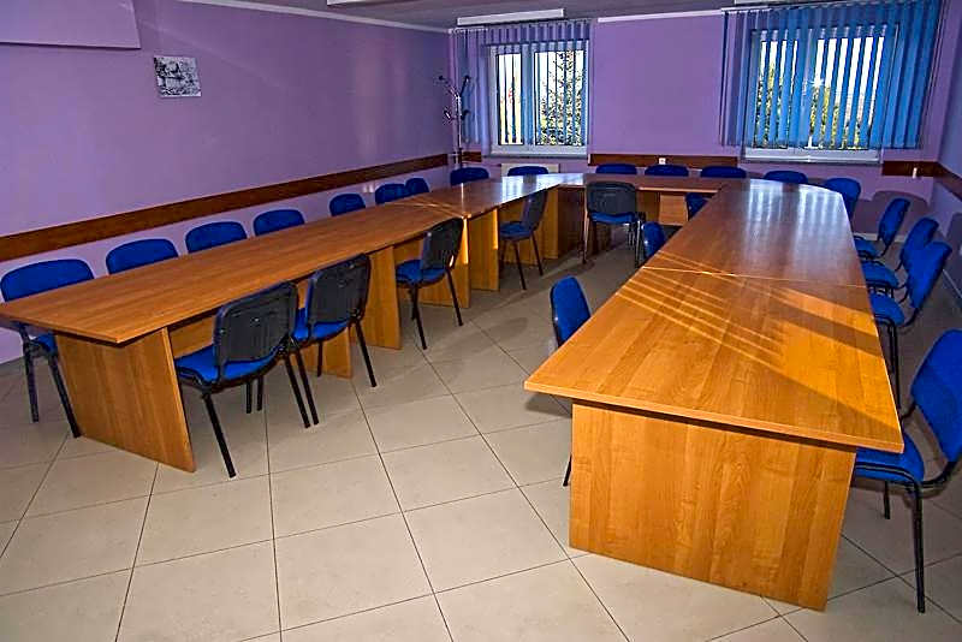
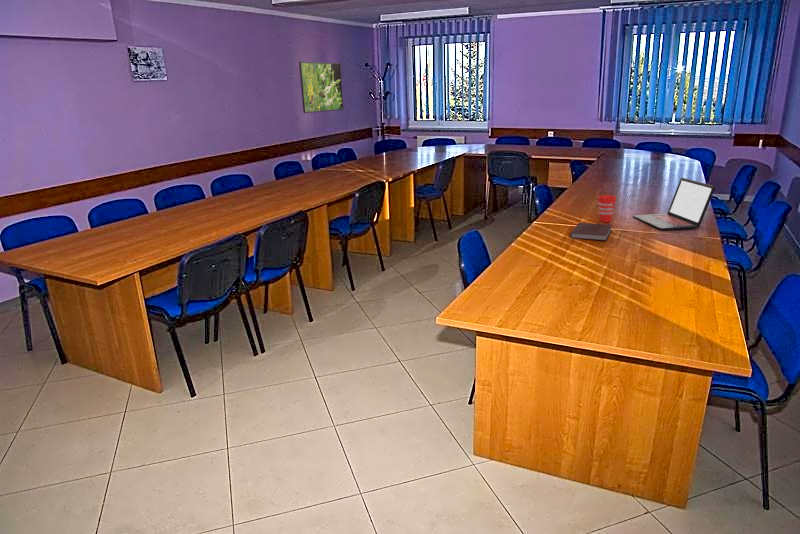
+ cup (606, 209)
+ notebook (591, 231)
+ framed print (322, 87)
+ laptop (671, 202)
